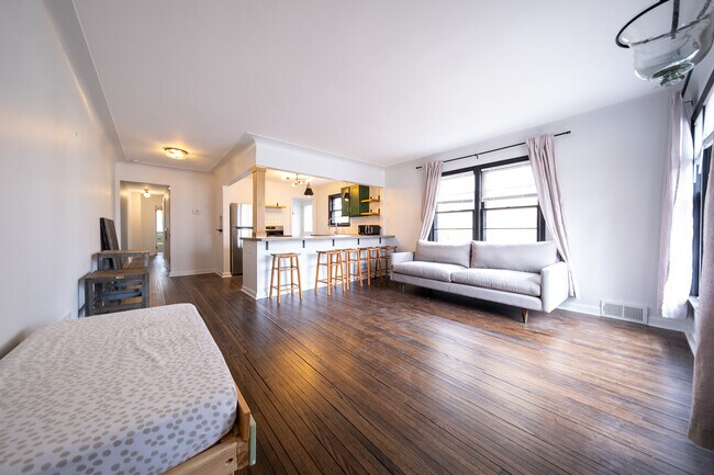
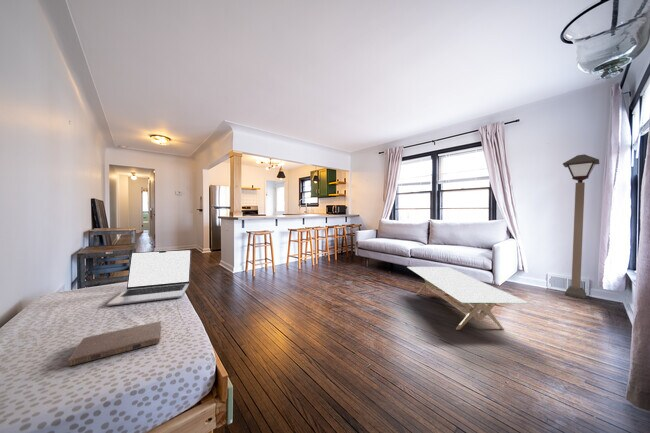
+ book (121, 340)
+ coffee table (452, 294)
+ floor lamp (578, 225)
+ laptop (155, 273)
